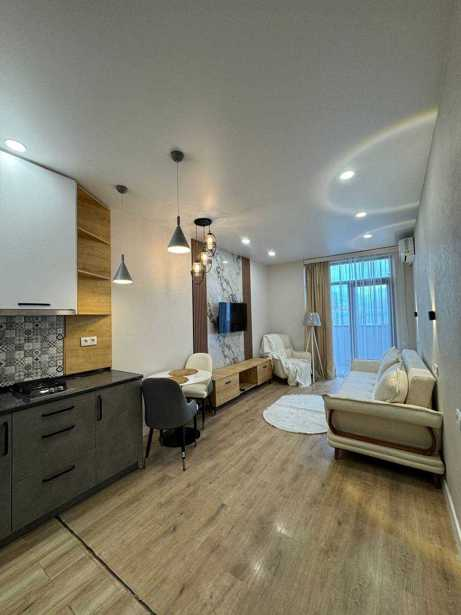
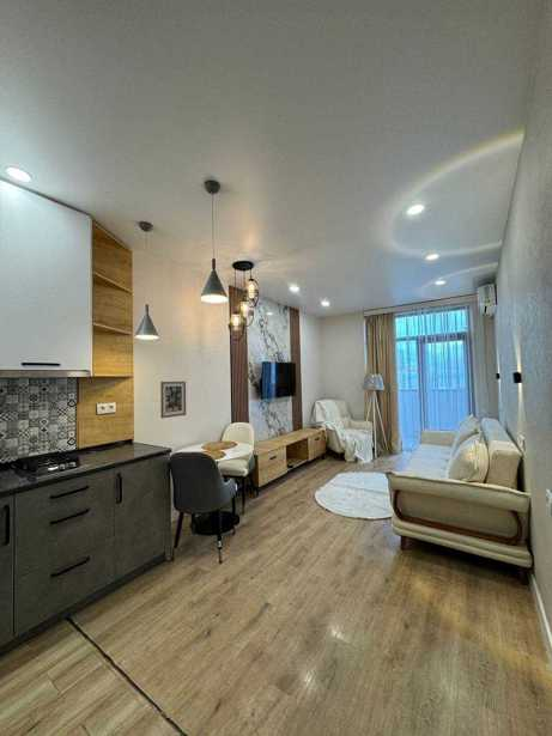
+ wall art (174, 399)
